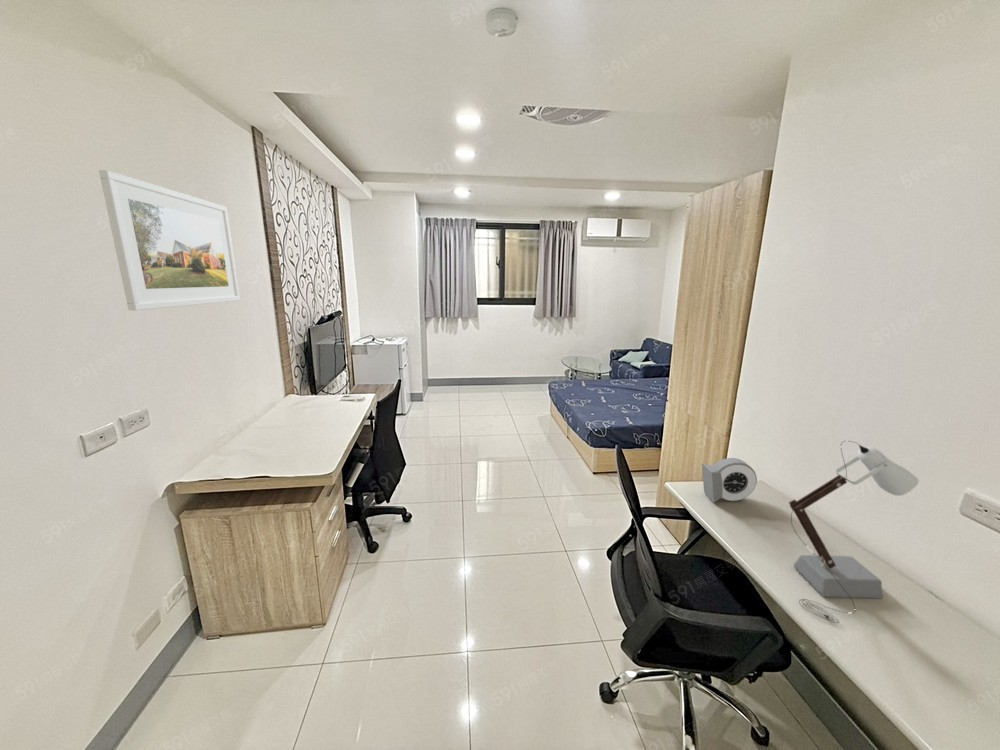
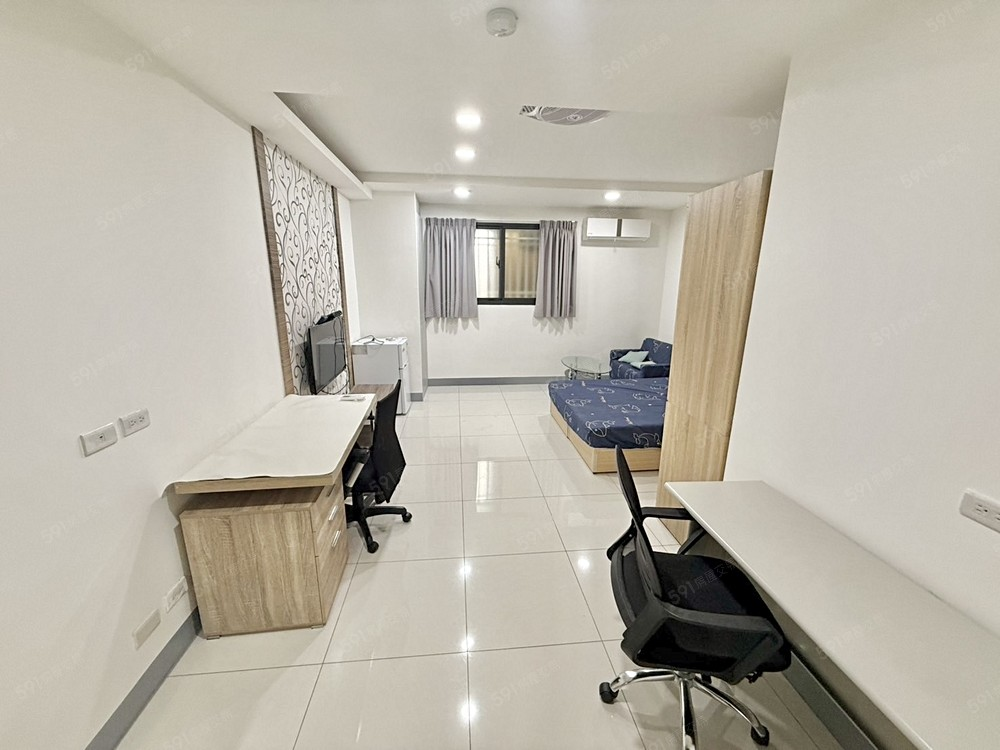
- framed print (185, 250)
- desk lamp (819, 536)
- alarm clock (729, 479)
